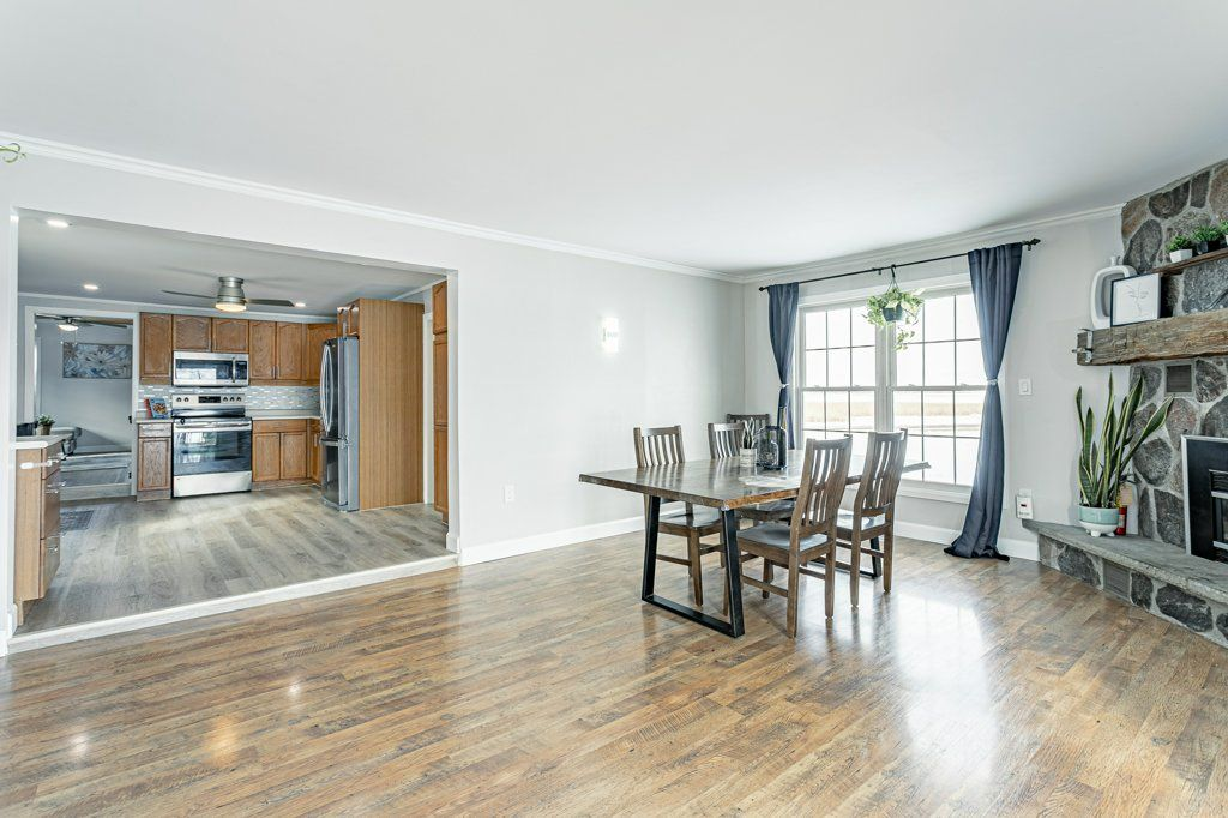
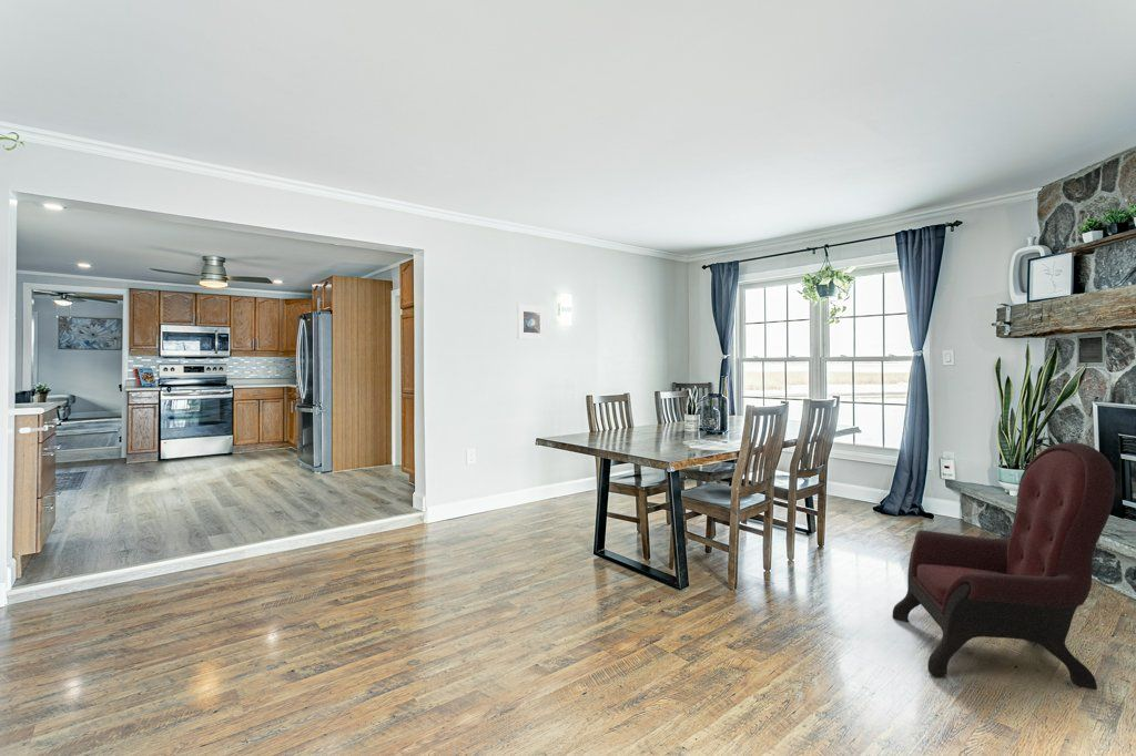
+ armchair (995, 546)
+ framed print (531, 321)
